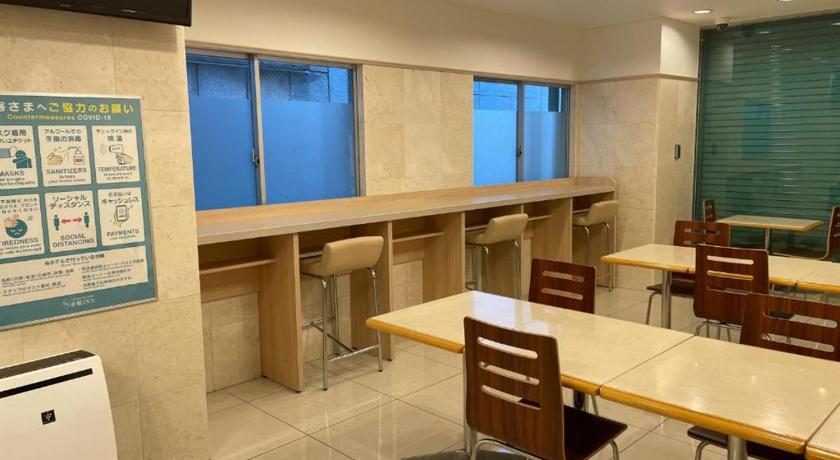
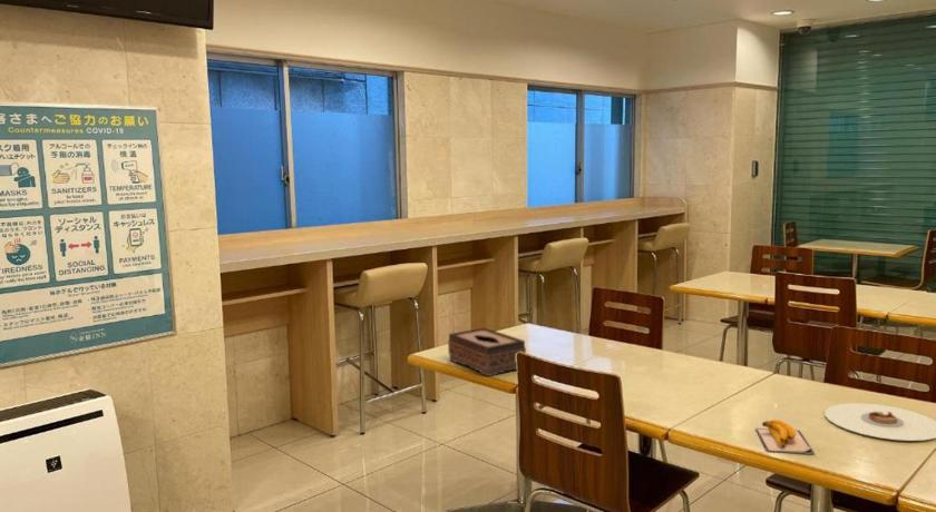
+ plate (881, 417)
+ tissue box (486, 351)
+ banana (783, 433)
